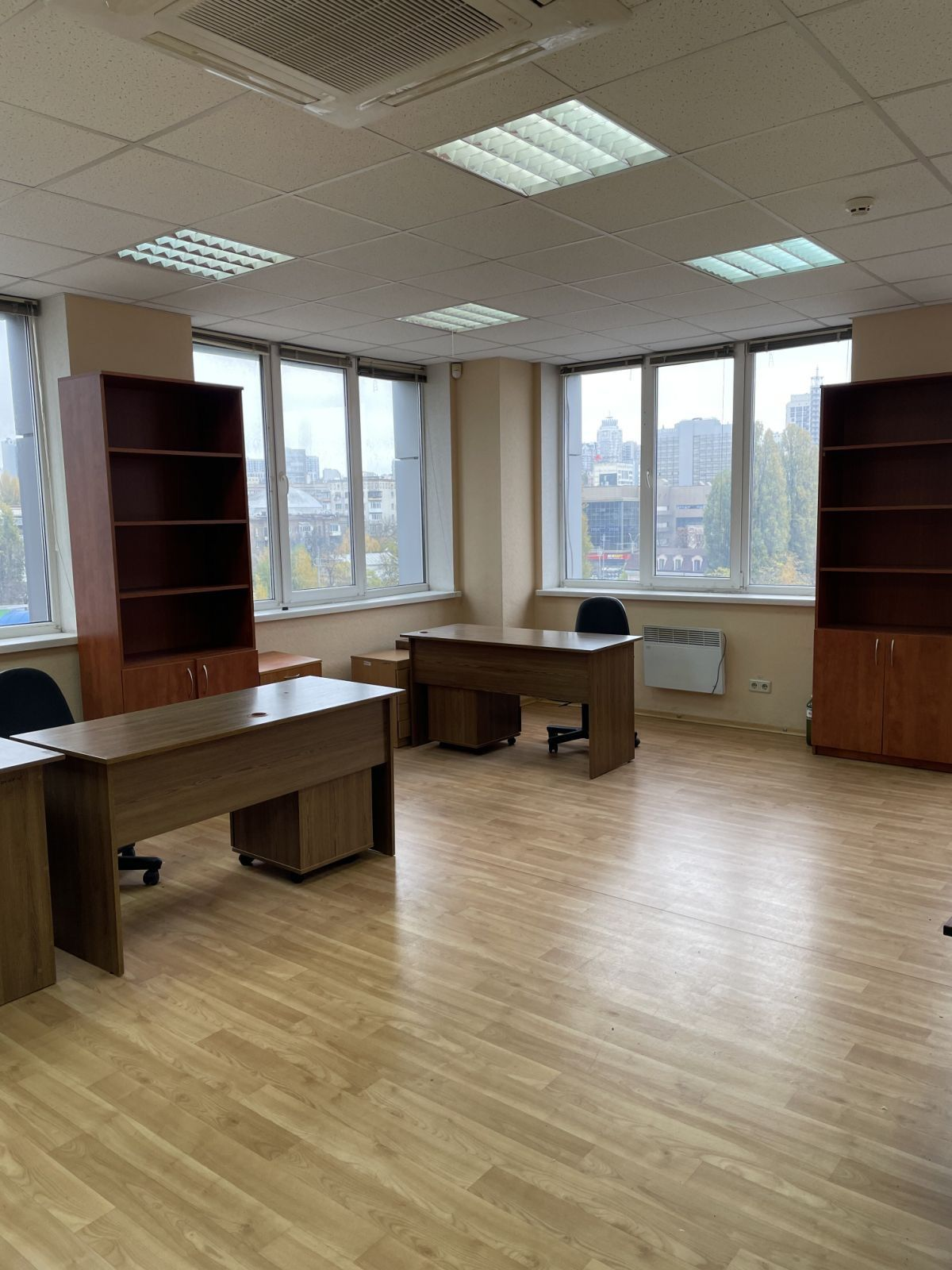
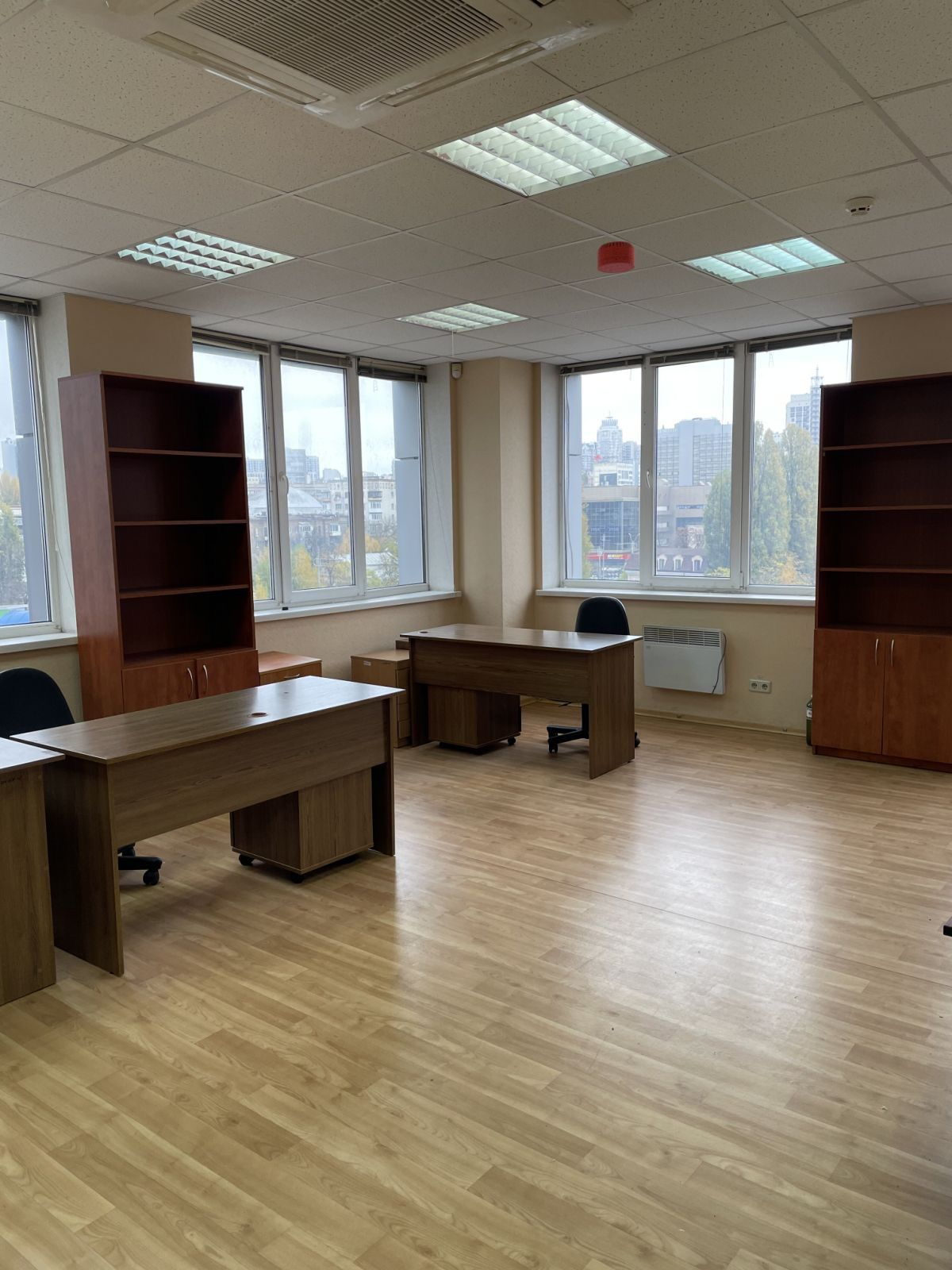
+ smoke detector (616, 256)
